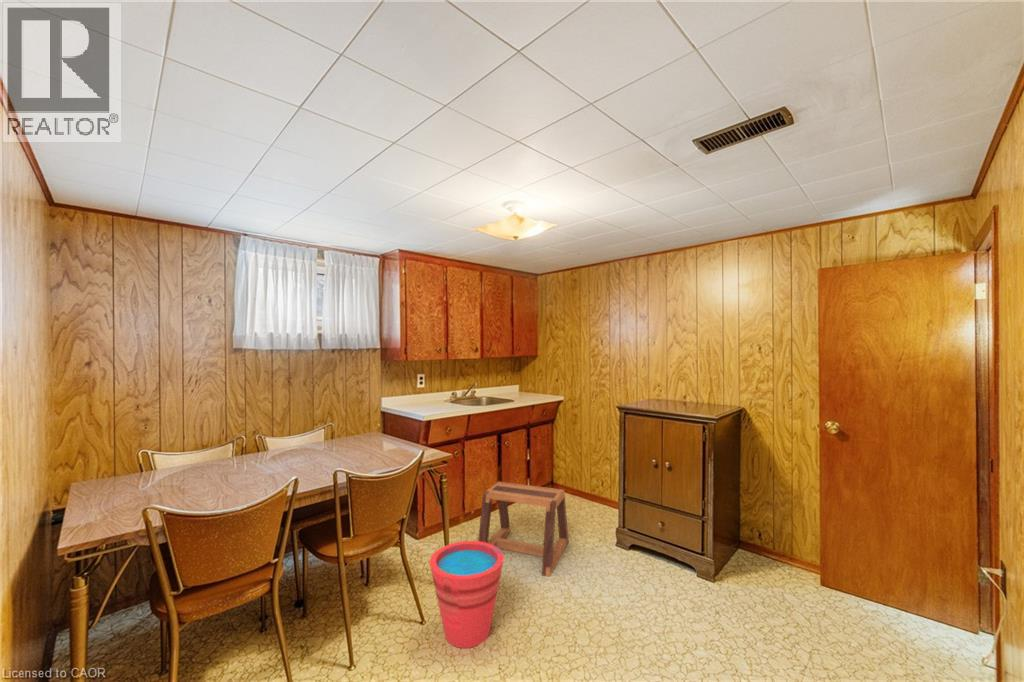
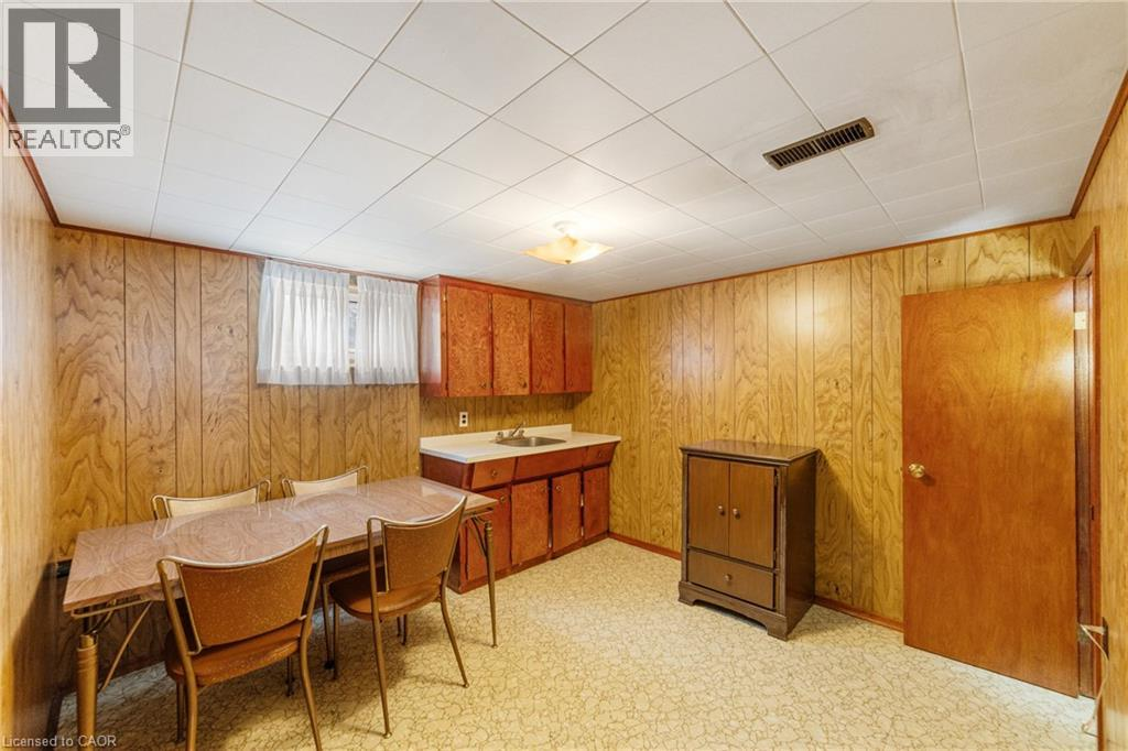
- stool (509, 523)
- bucket (467, 595)
